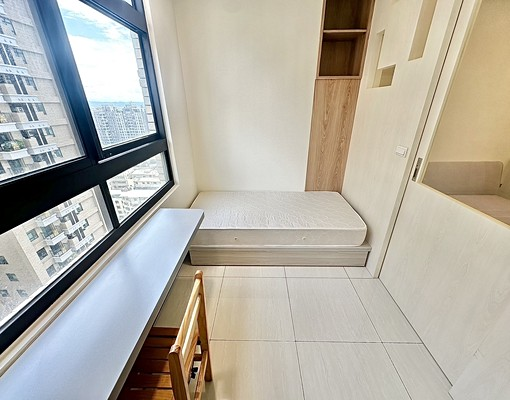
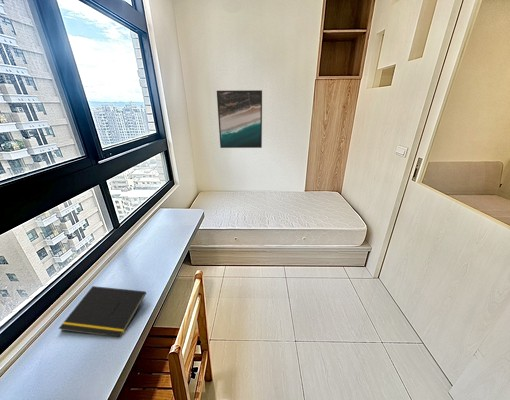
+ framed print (240, 120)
+ notepad (105, 309)
